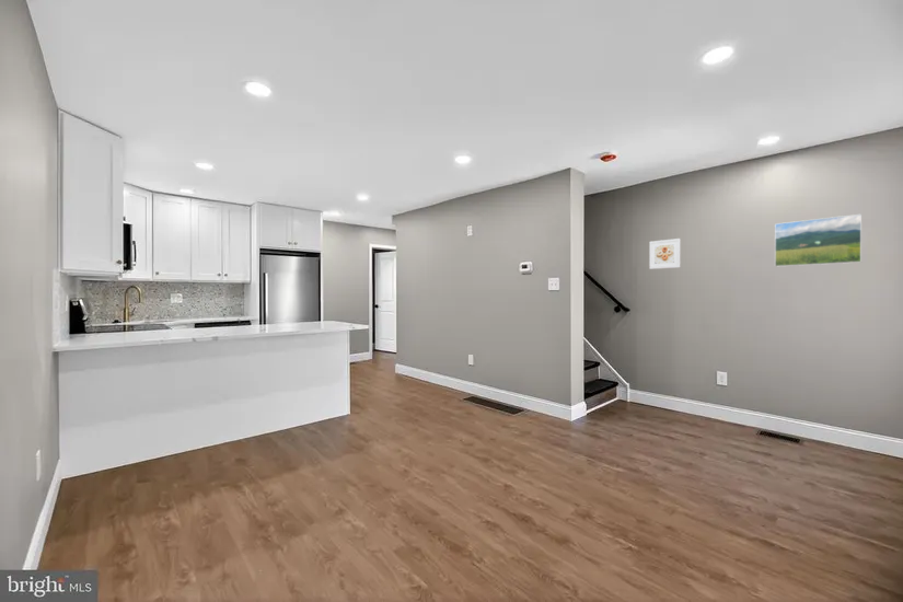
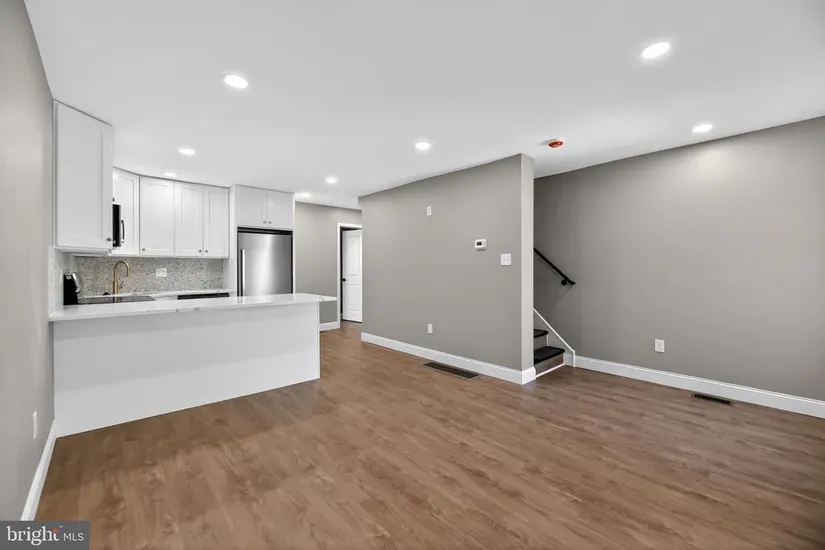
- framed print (664, 254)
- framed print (815, 242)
